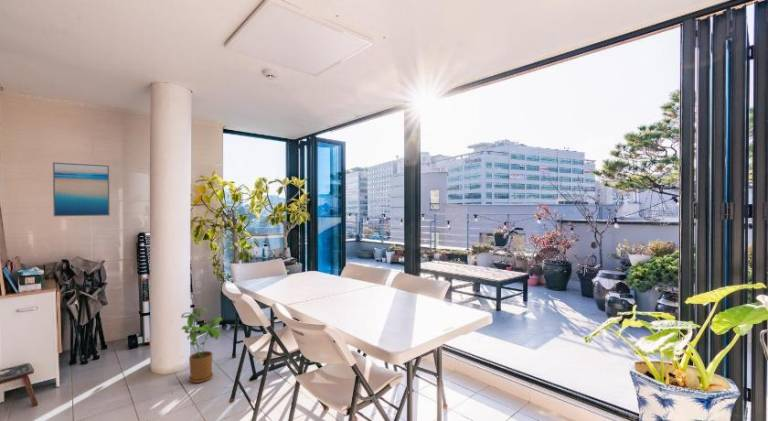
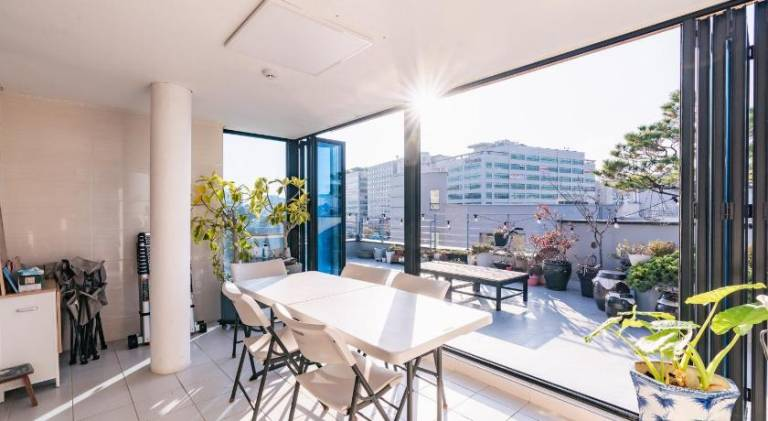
- wall art (82, 190)
- house plant (203, 343)
